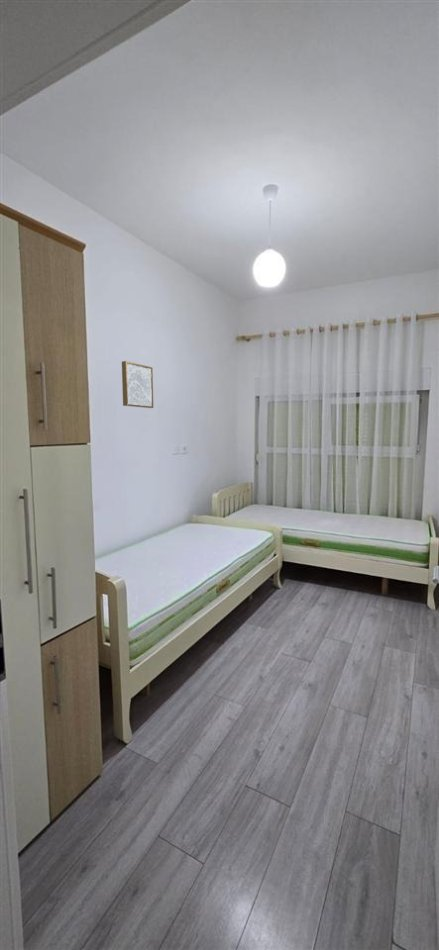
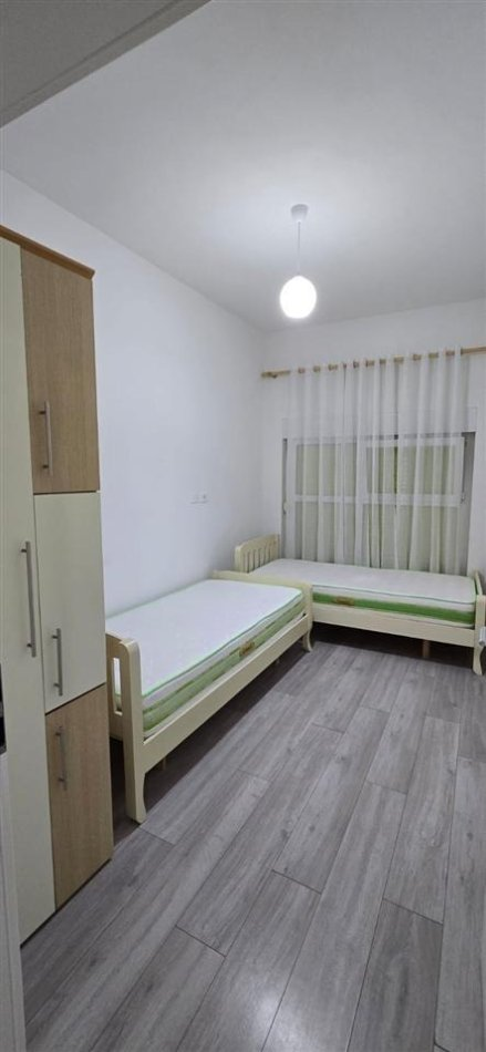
- wall art (138, 385)
